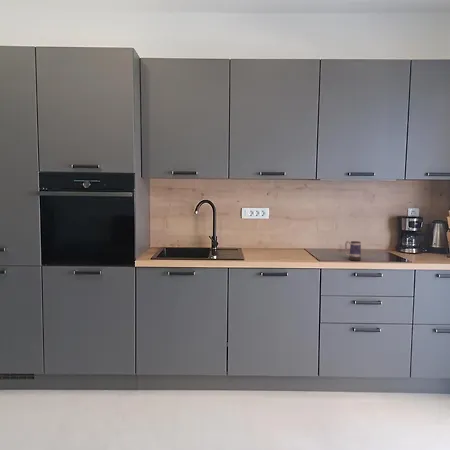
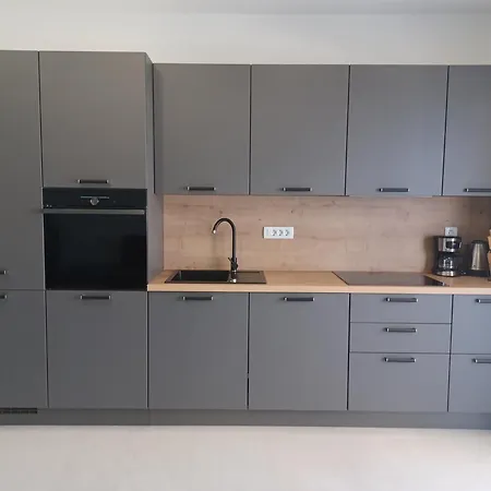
- mug (352, 250)
